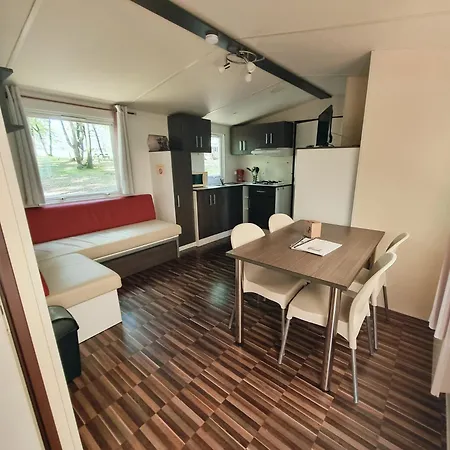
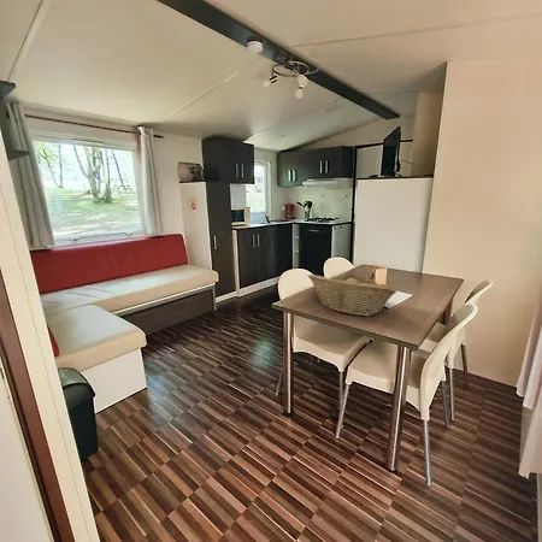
+ fruit basket (349, 289)
